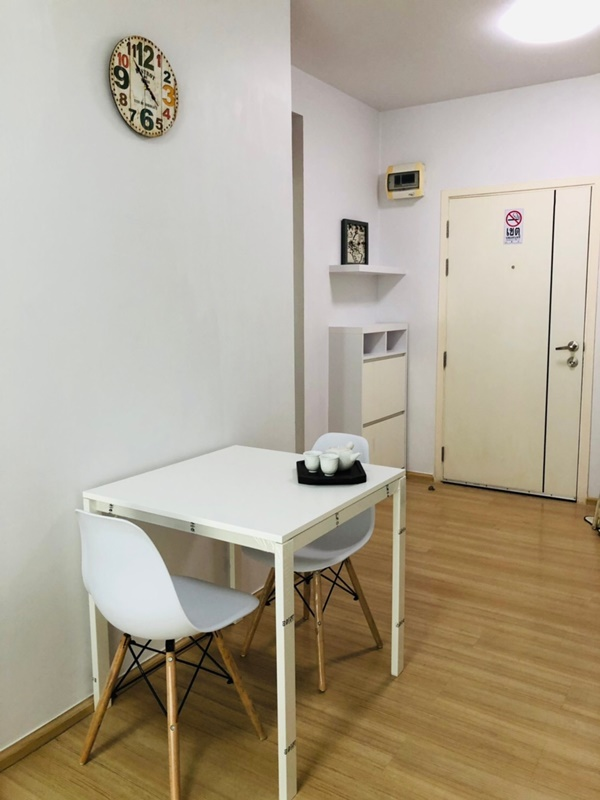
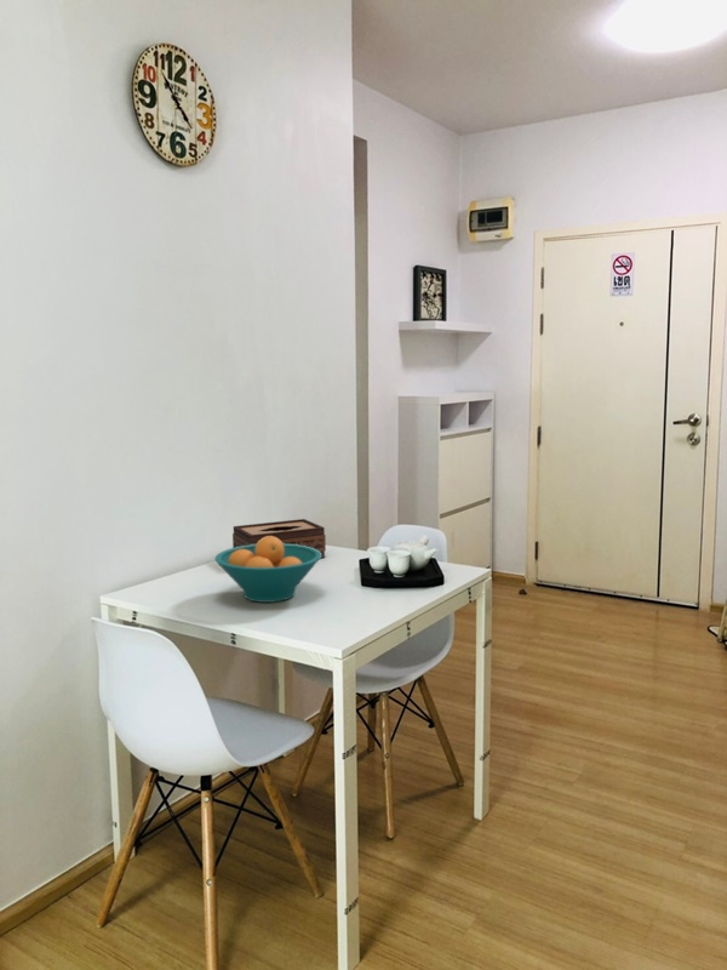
+ tissue box (280, 540)
+ fruit bowl (268, 566)
